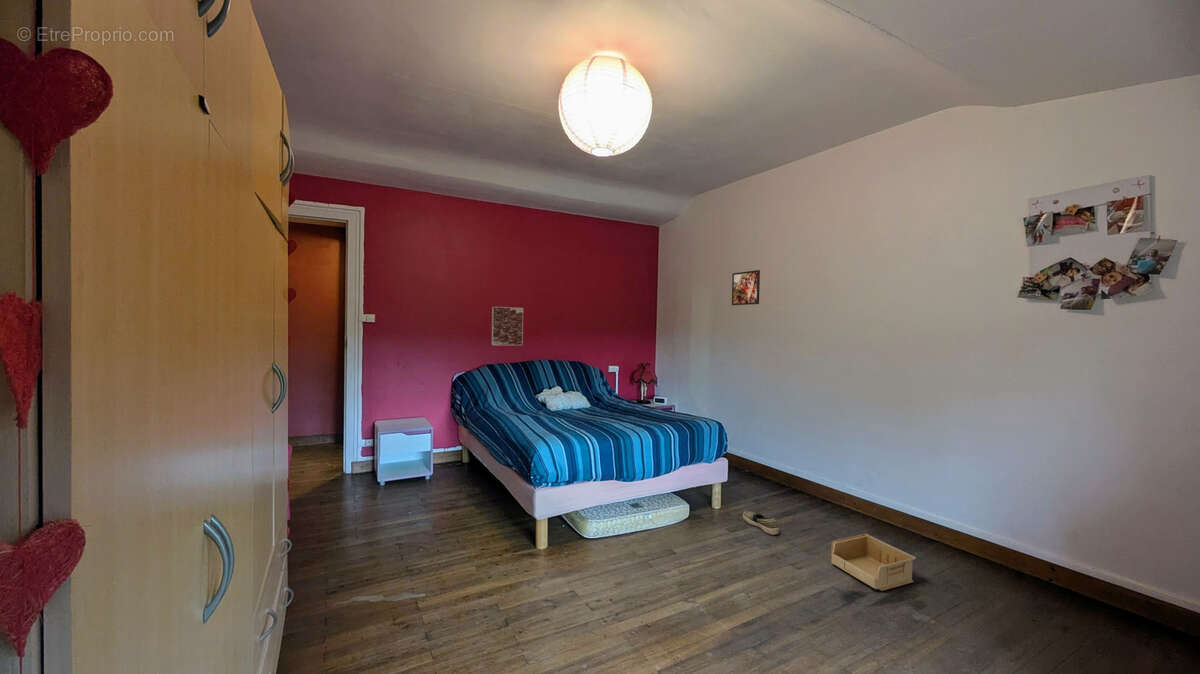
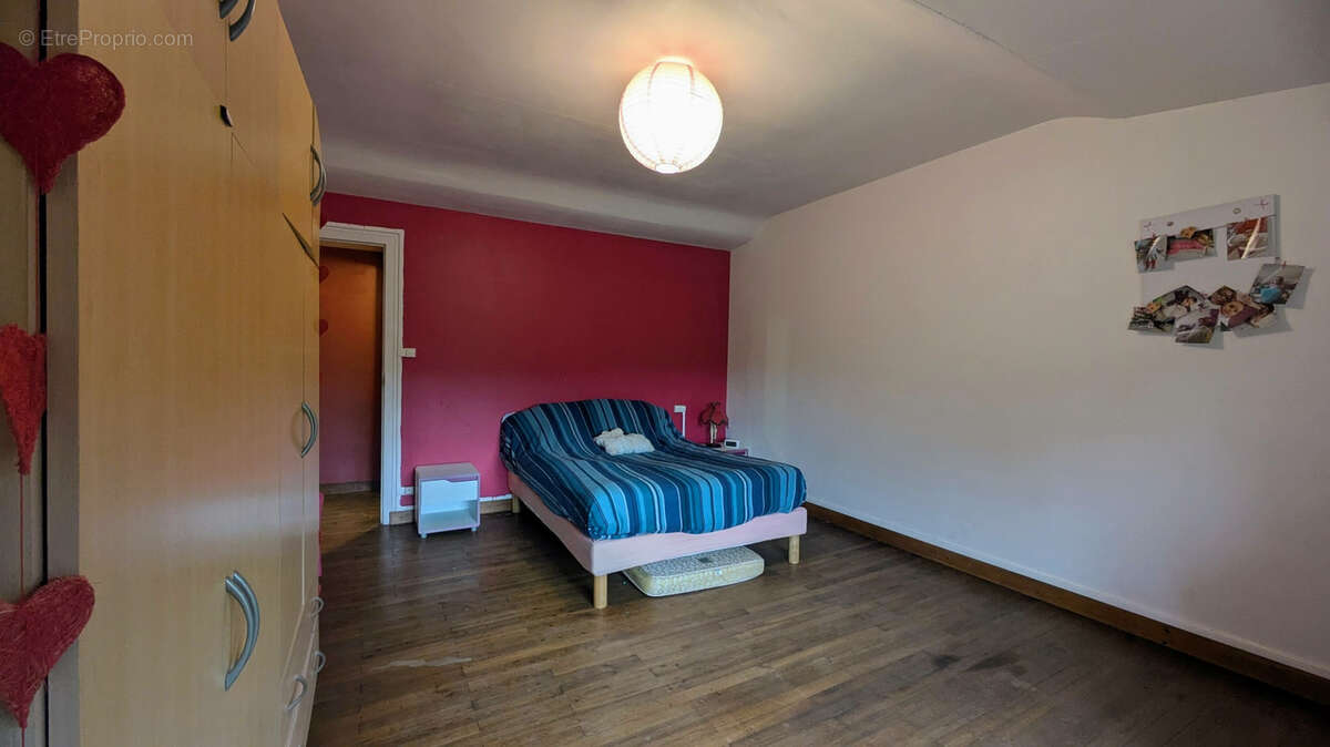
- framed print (507, 326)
- shoe (760, 519)
- storage bin (870, 560)
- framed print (745, 288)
